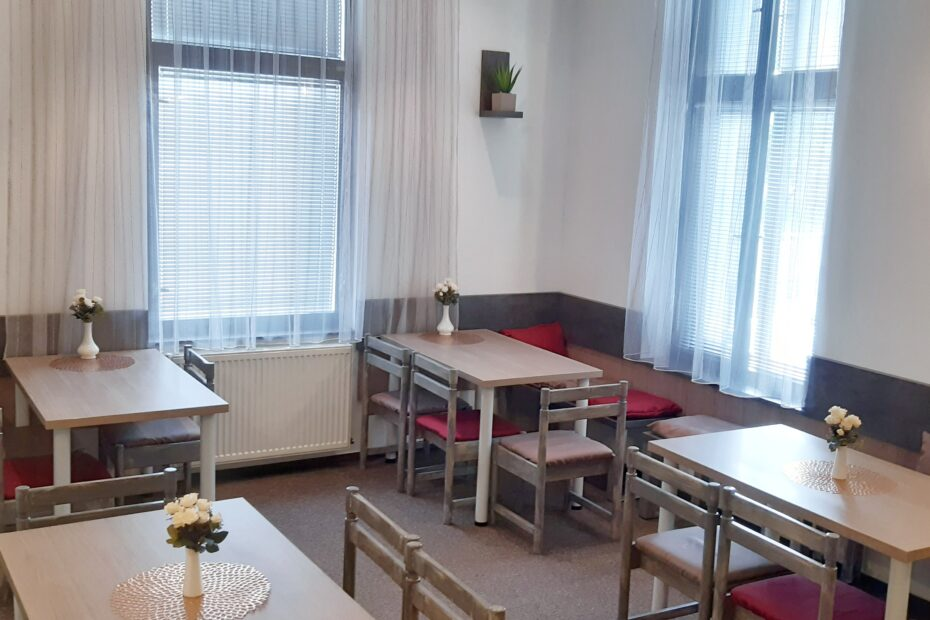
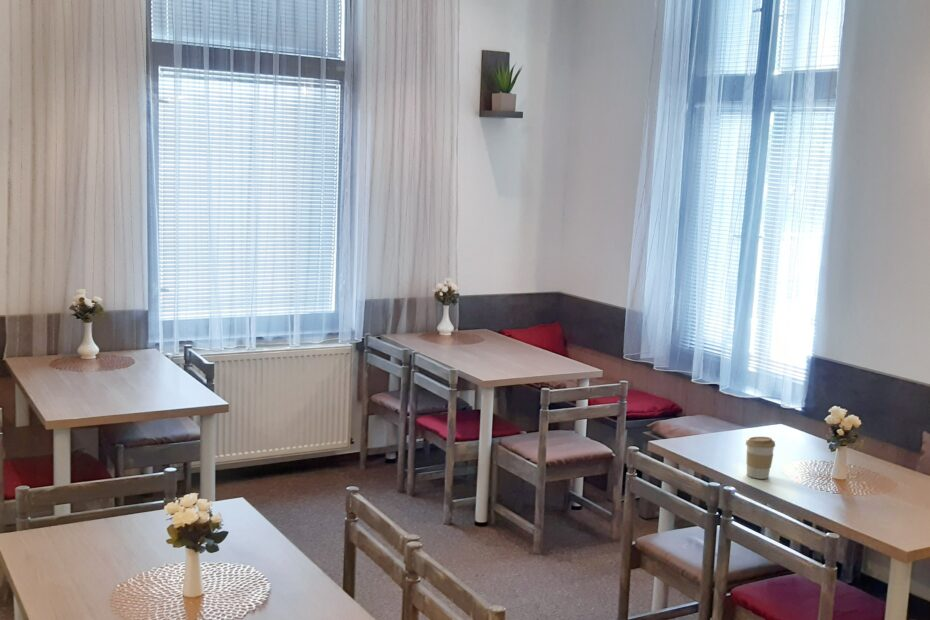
+ coffee cup (759, 456)
